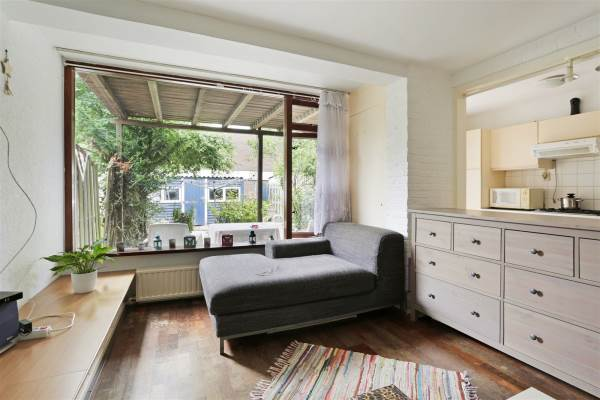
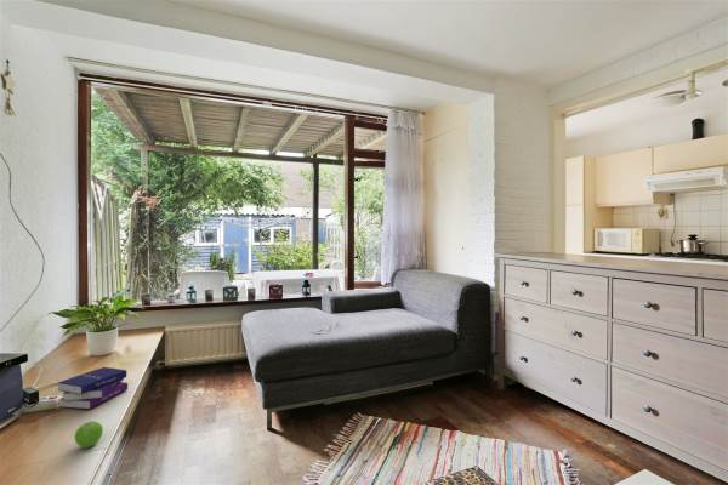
+ book (95, 386)
+ fruit (89, 434)
